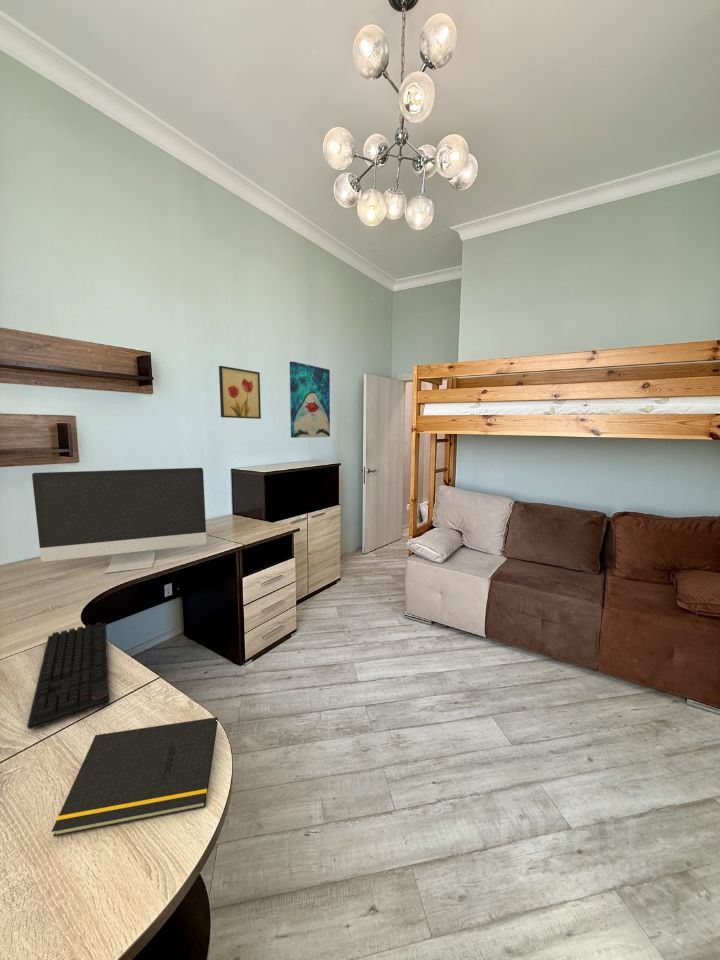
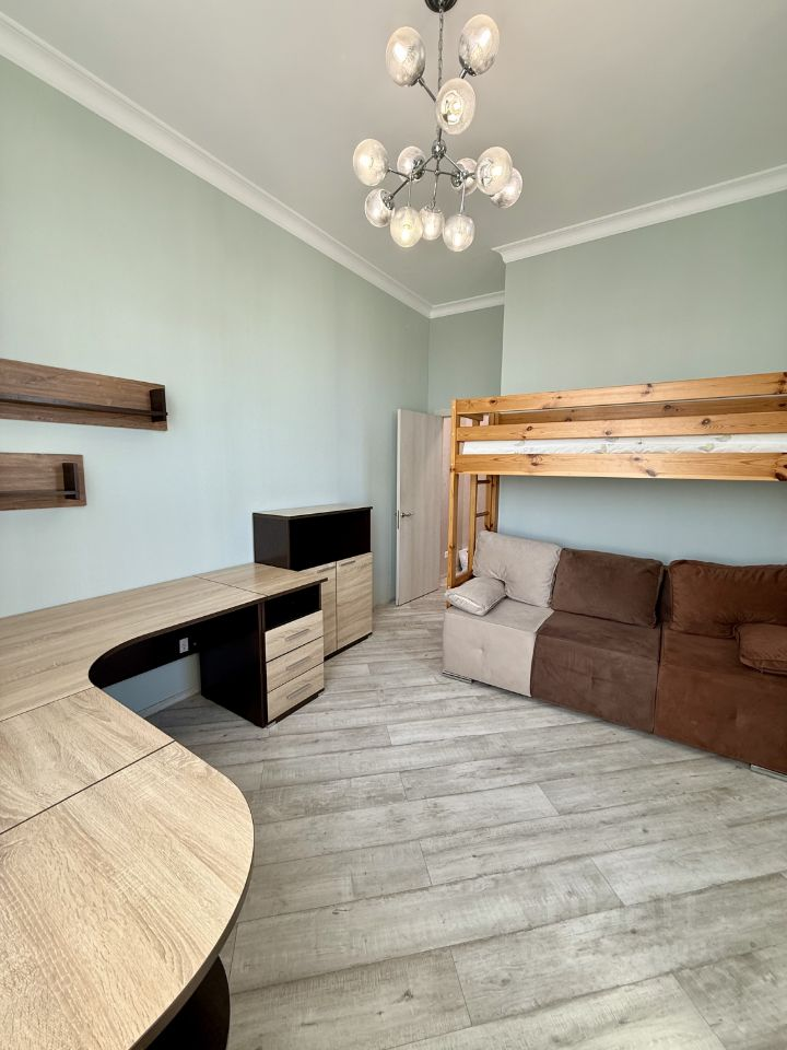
- keyboard (74, 664)
- computer monitor (128, 517)
- wall art (240, 393)
- wall art (311, 402)
- notepad (146, 768)
